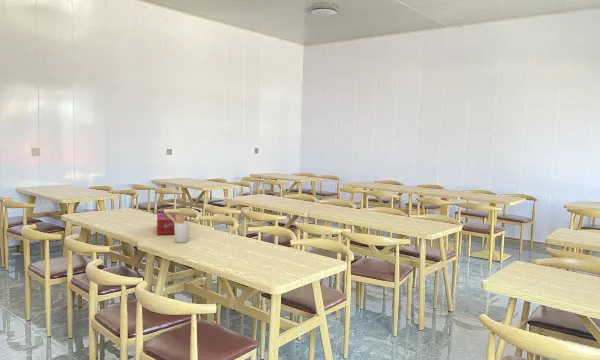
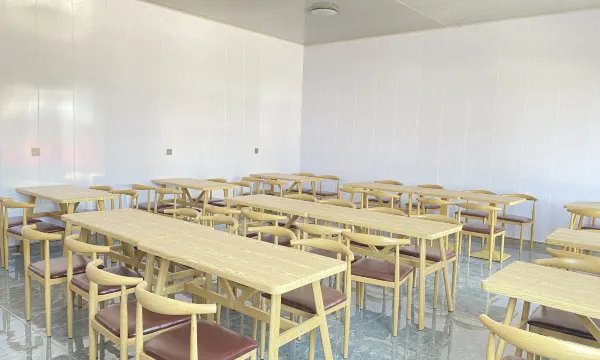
- tissue box (168, 223)
- utensil holder (177, 227)
